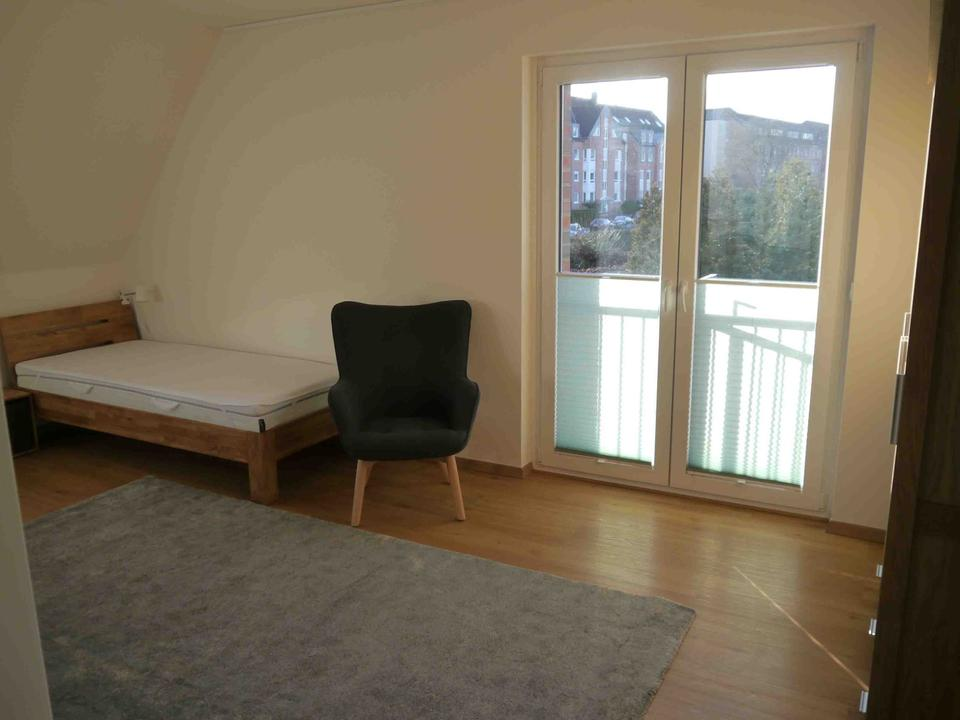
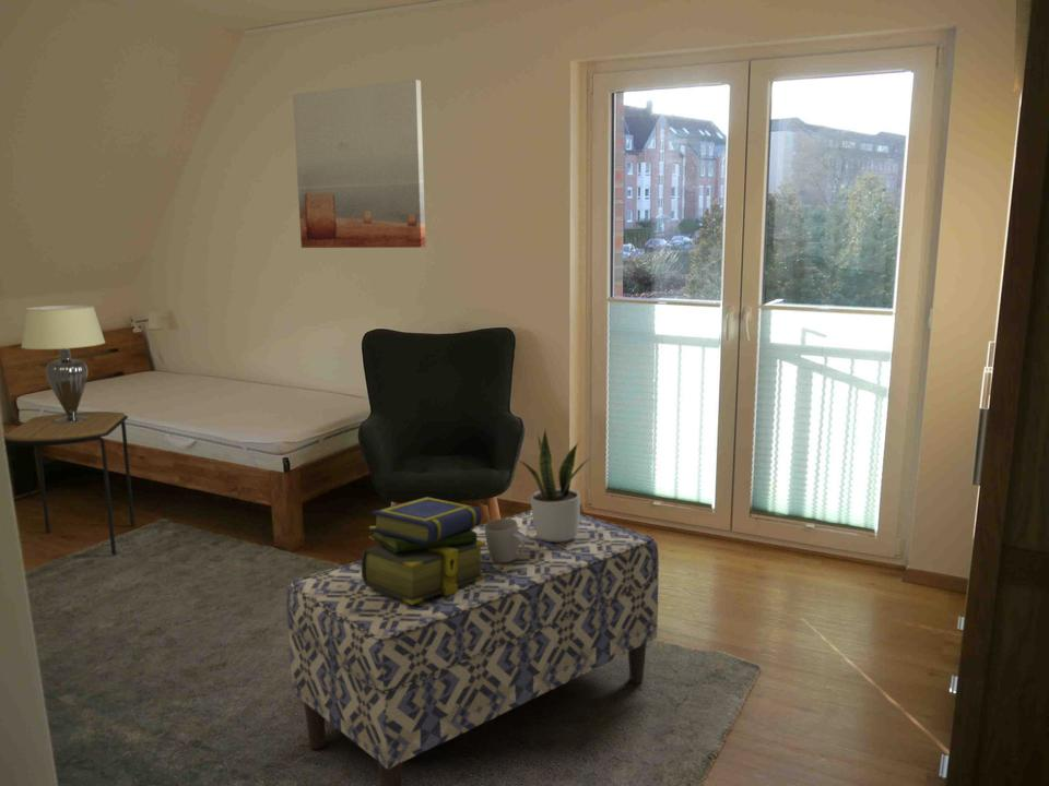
+ wall art (357, 168)
+ mug (509, 543)
+ lampshade (66, 364)
+ potted plant (559, 481)
+ stack of books (424, 543)
+ bench (485, 635)
+ side table (45, 489)
